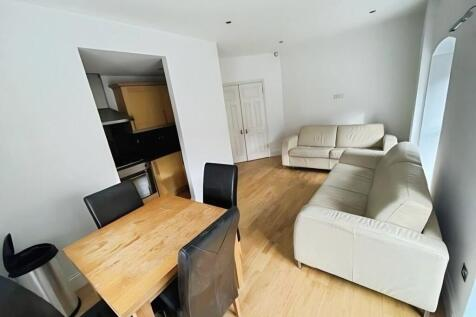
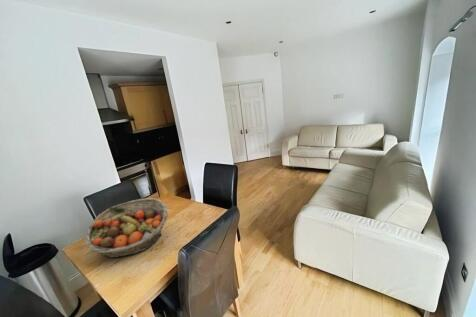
+ fruit basket (130, 226)
